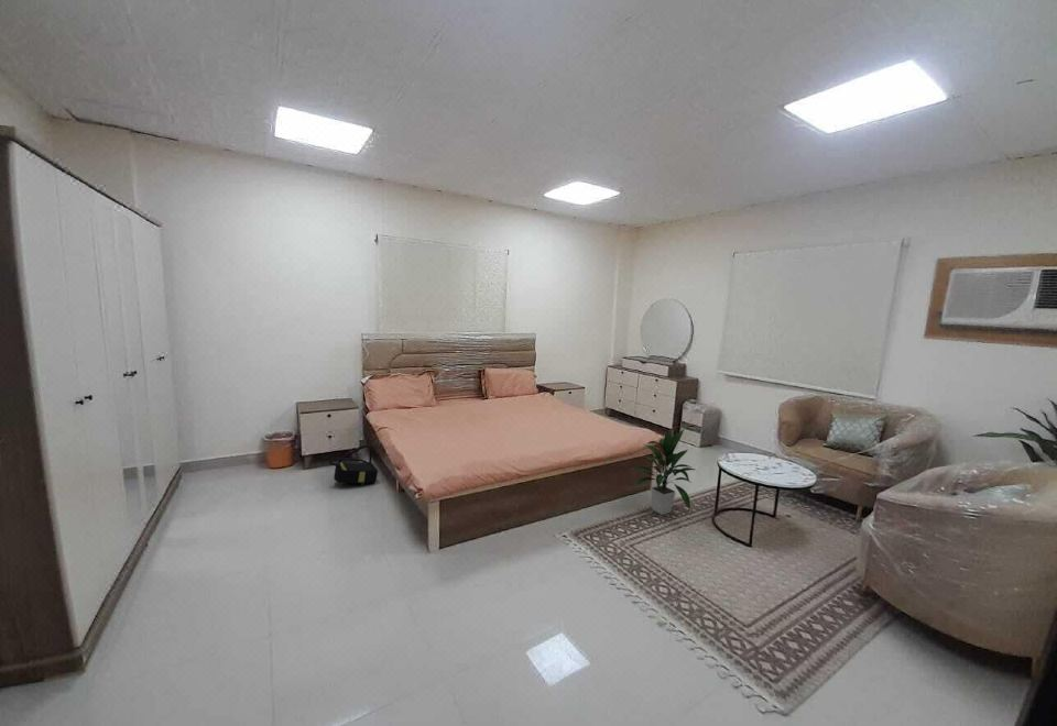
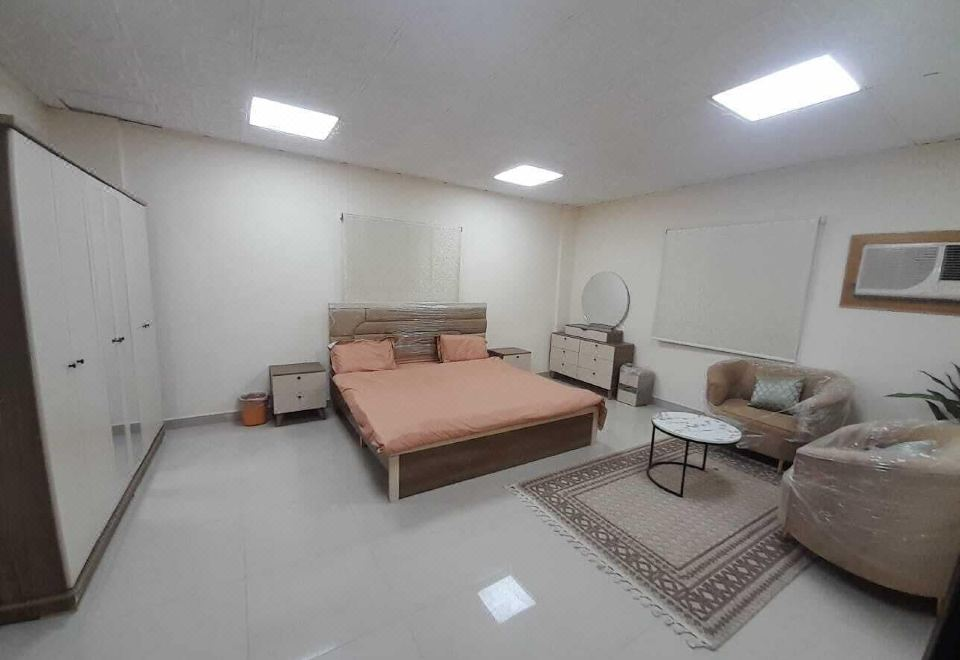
- backpack (352, 465)
- indoor plant (665, 472)
